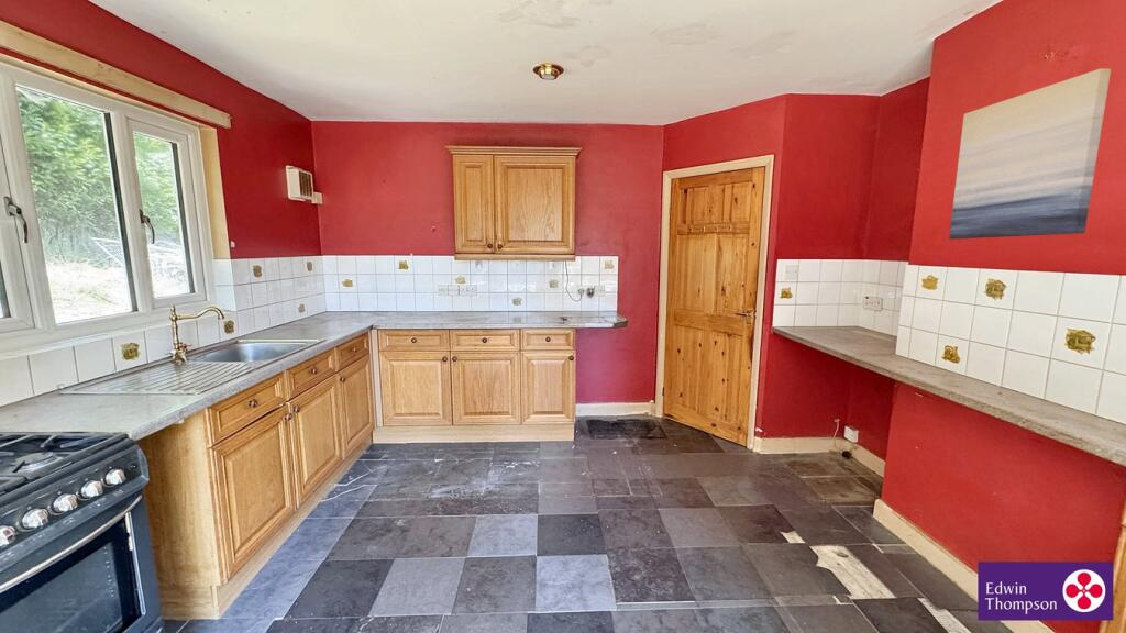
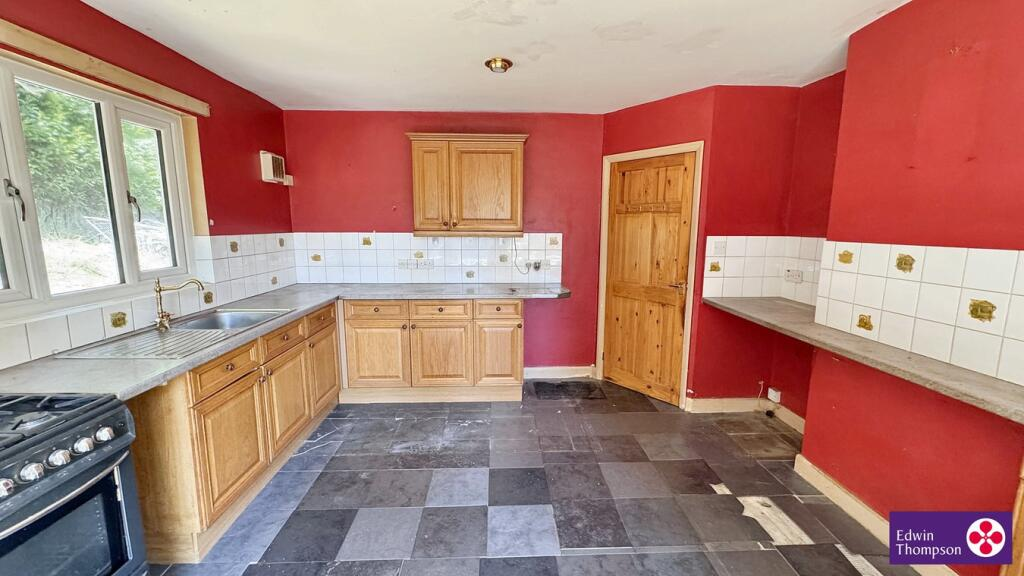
- wall art (1017, 166)
